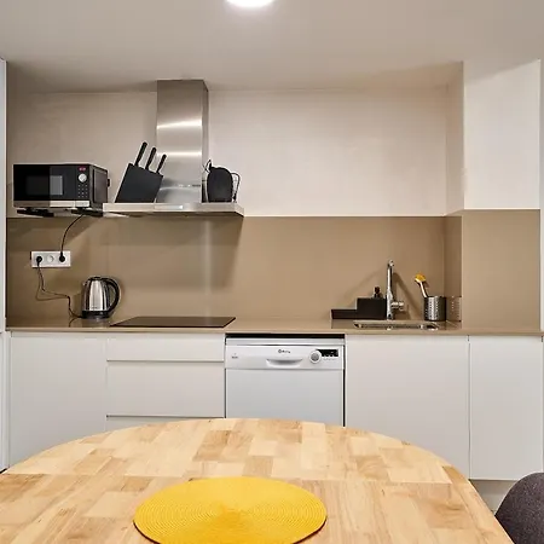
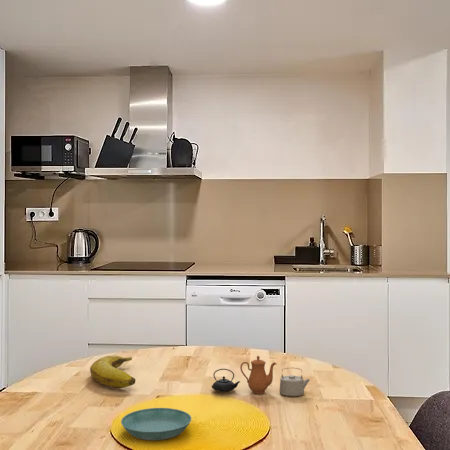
+ banana (118, 369)
+ saucer (156, 425)
+ teapot (260, 373)
